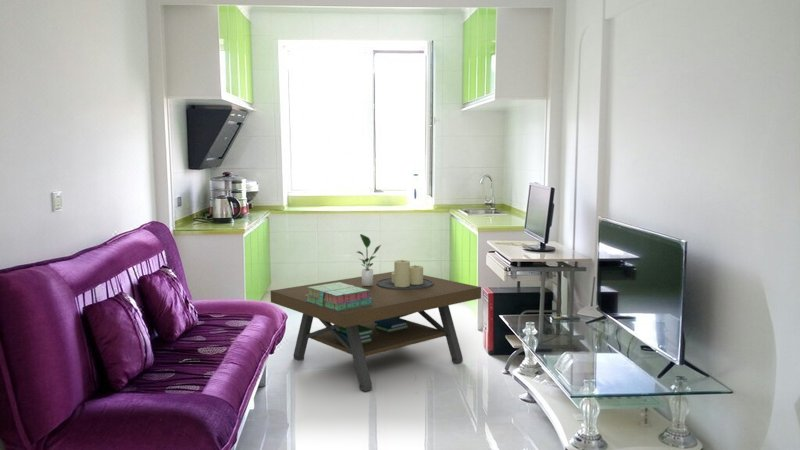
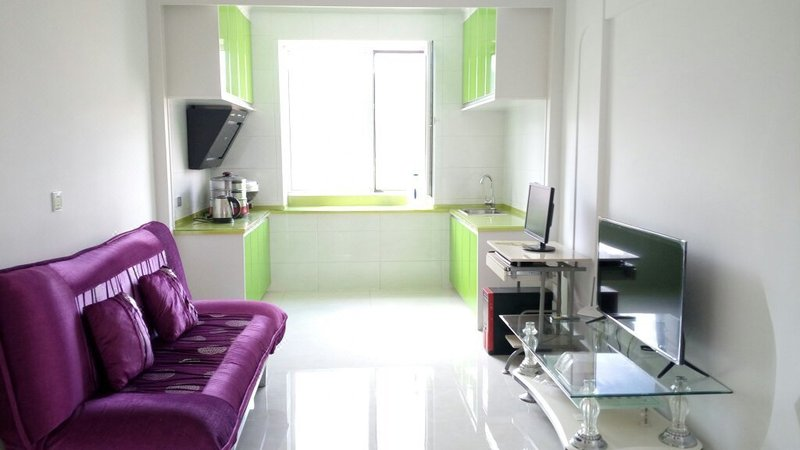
- coffee table (377, 311)
- potted plant (368, 258)
- stack of books (338, 293)
